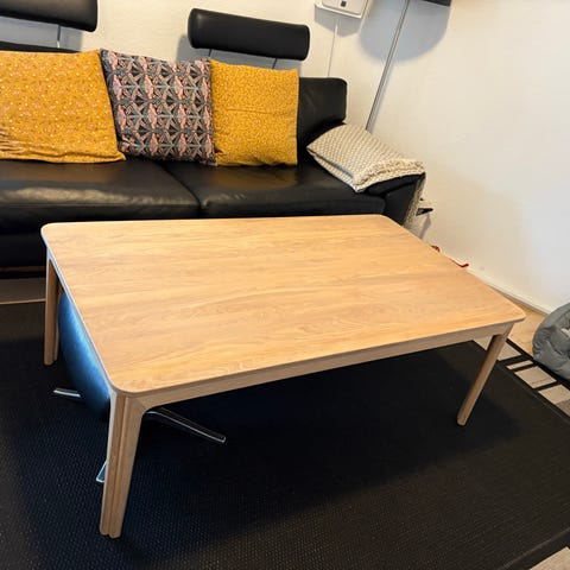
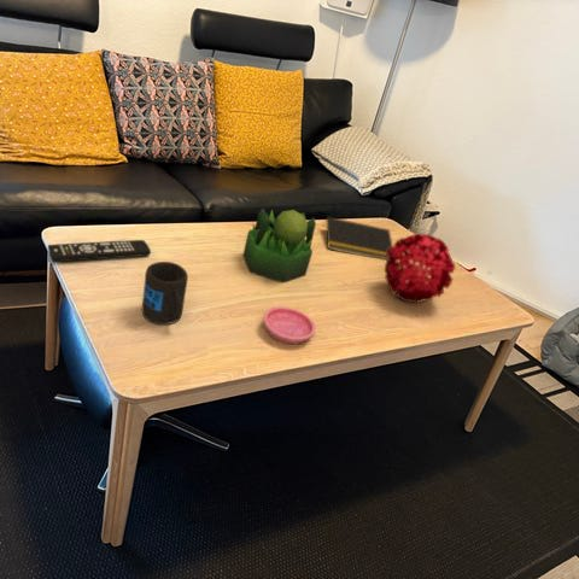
+ plant (281, 235)
+ remote control (100, 251)
+ notepad (359, 239)
+ saucer (288, 327)
+ decorative ball (417, 268)
+ mug (168, 297)
